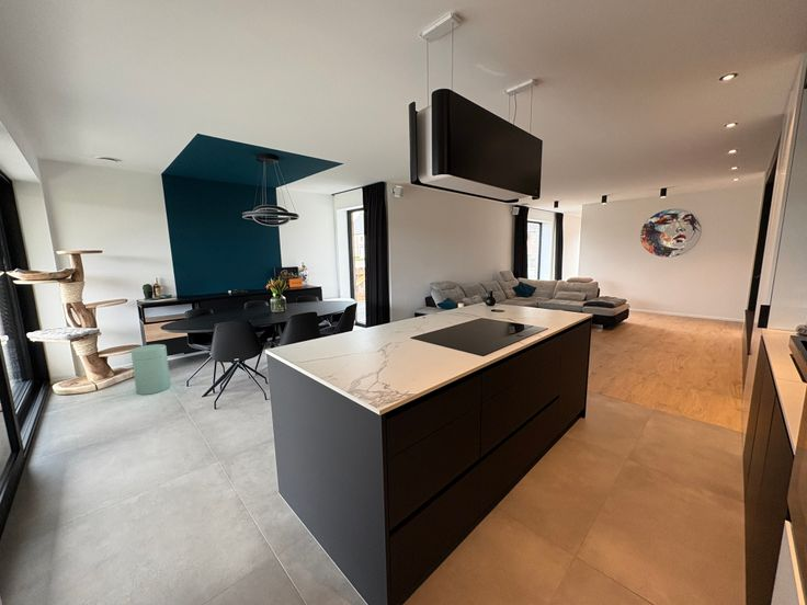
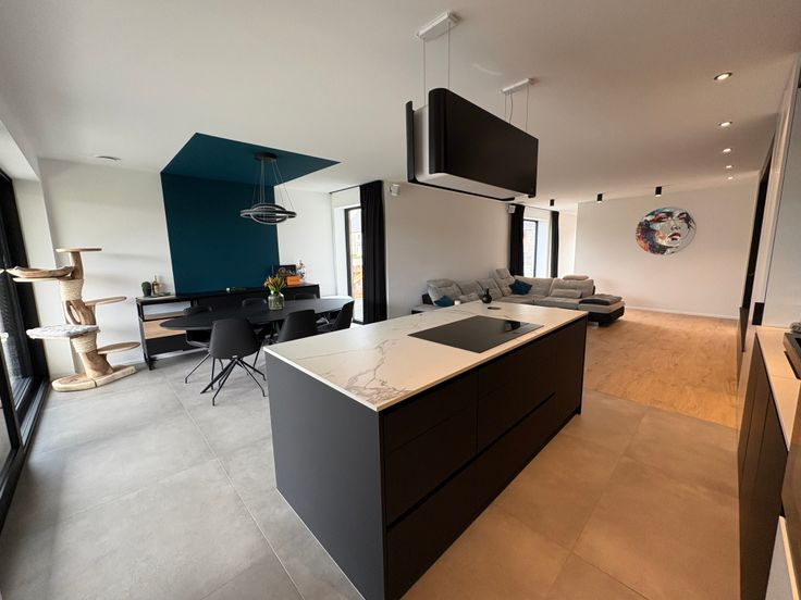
- trash can (150, 367)
